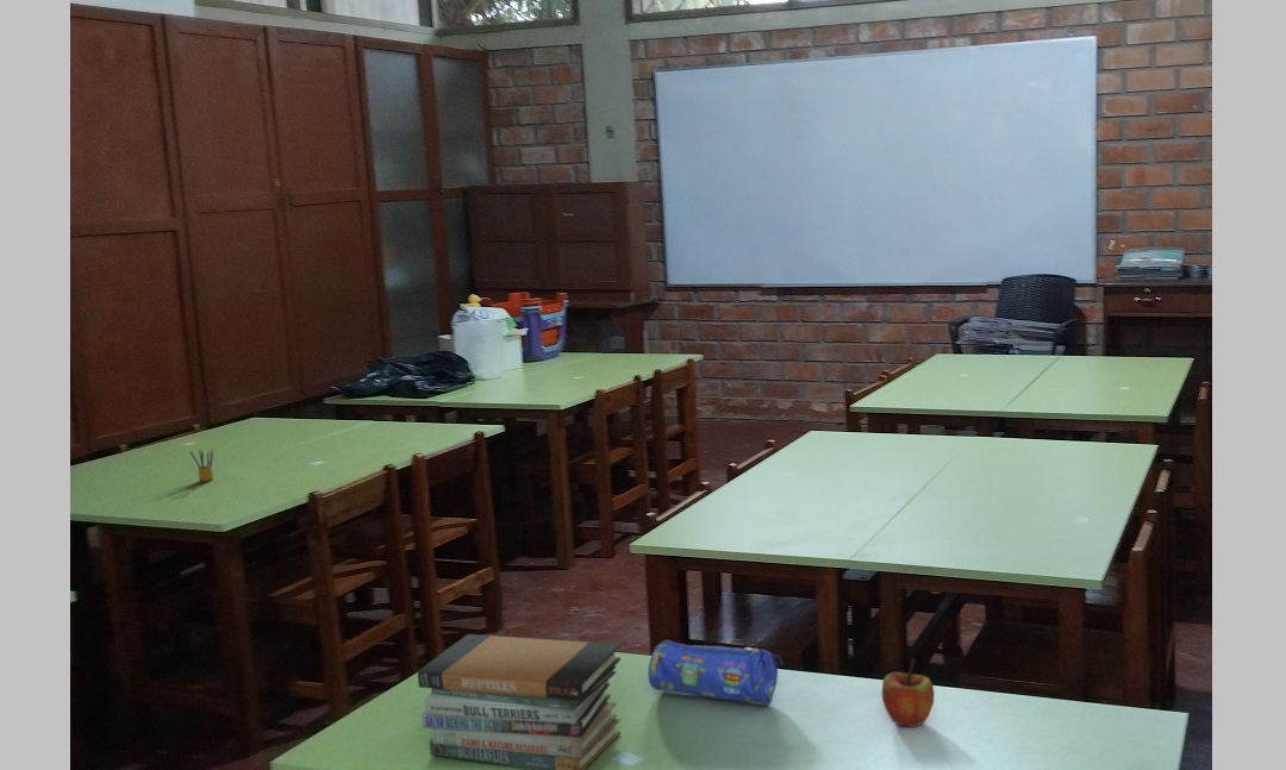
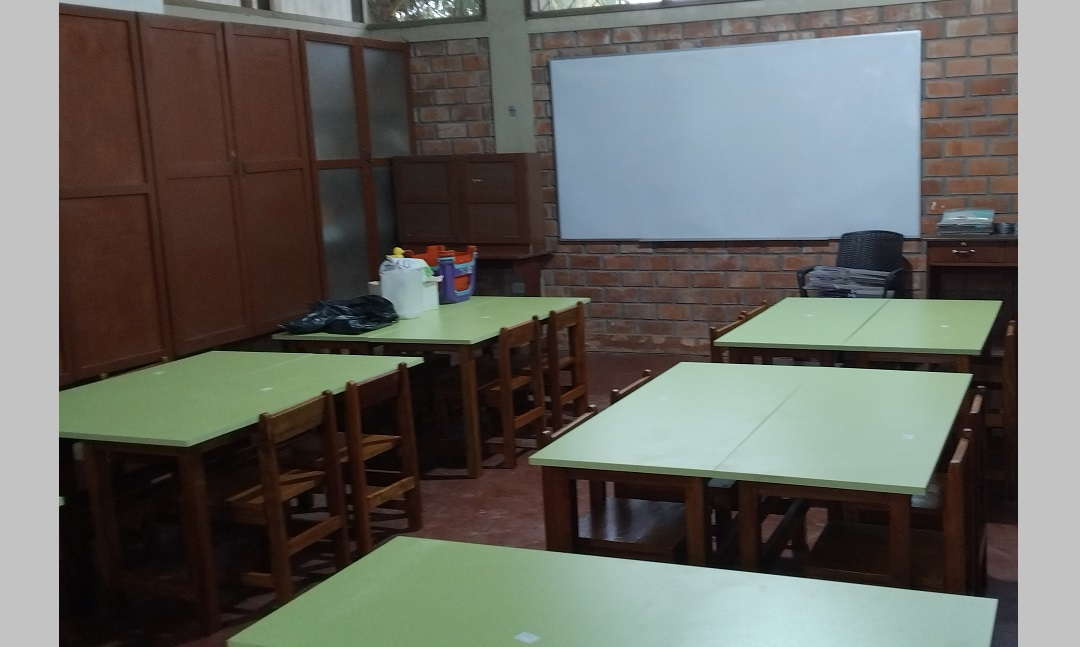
- pencil box (202, 463)
- book stack (522, 700)
- pencil case (713, 670)
- apple (907, 690)
